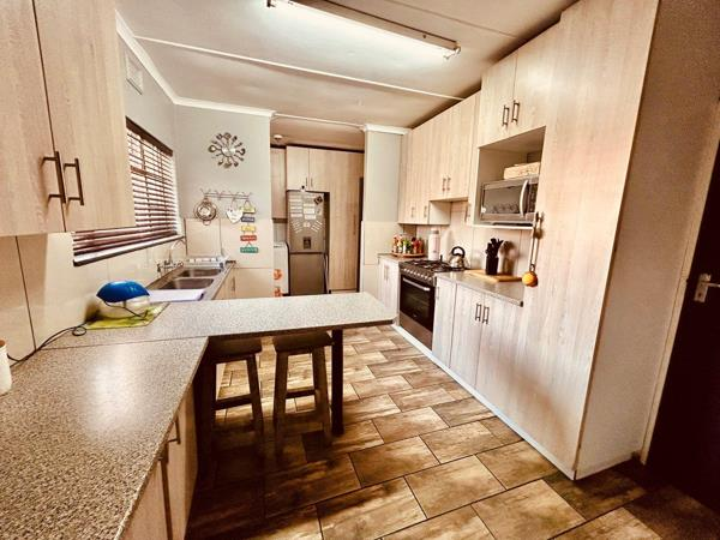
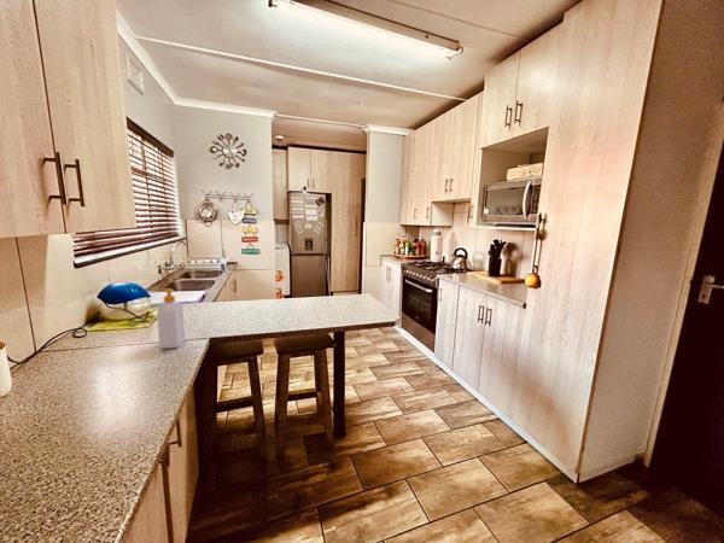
+ soap bottle (169, 316)
